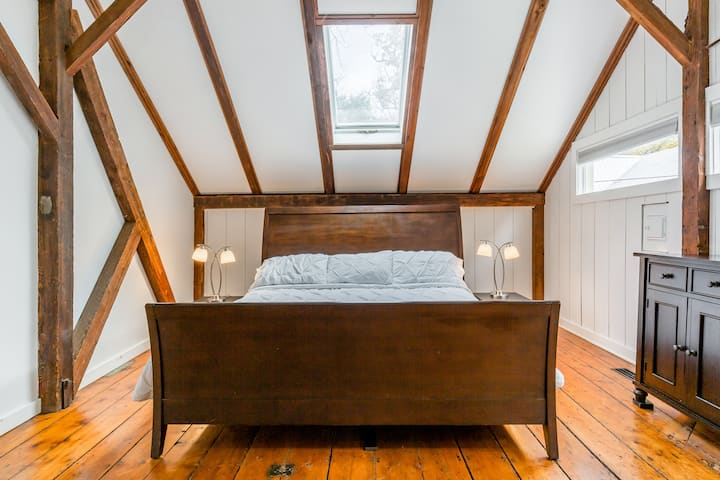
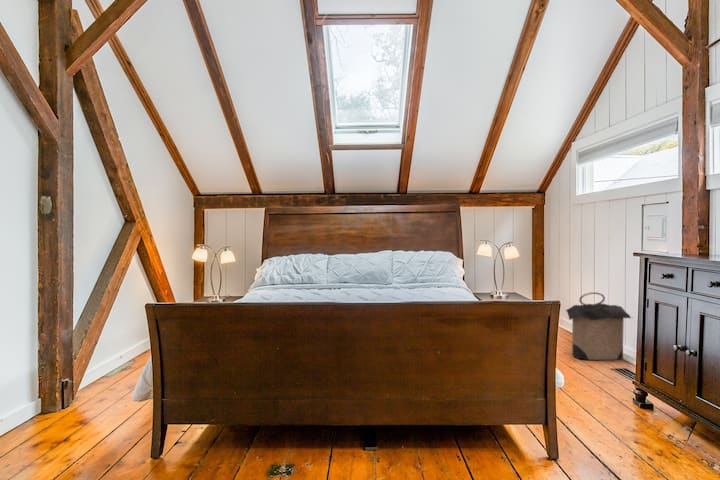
+ laundry hamper (597, 323)
